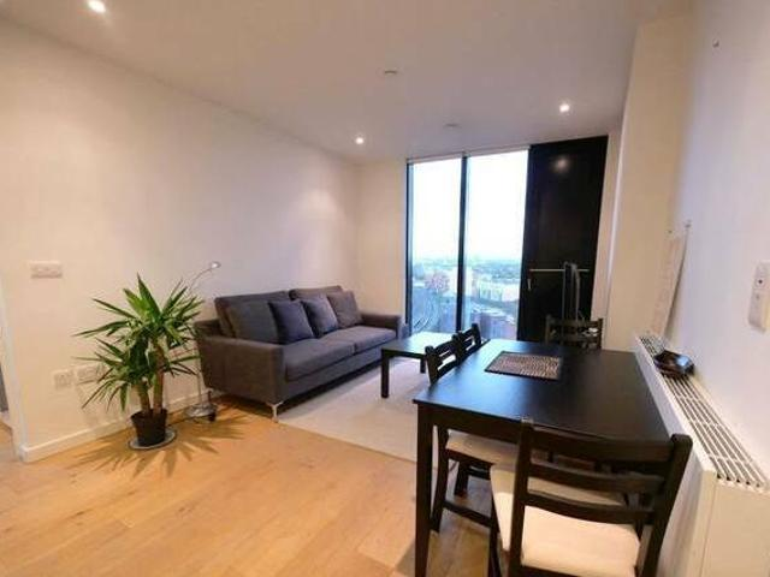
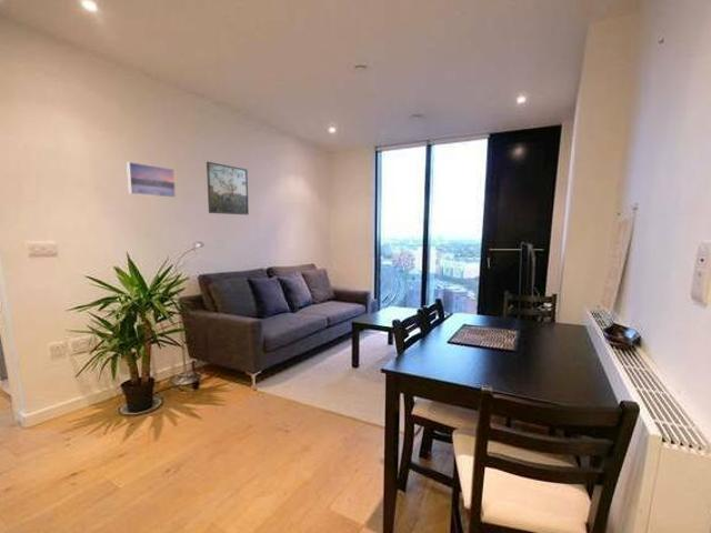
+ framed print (152, 180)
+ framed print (229, 190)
